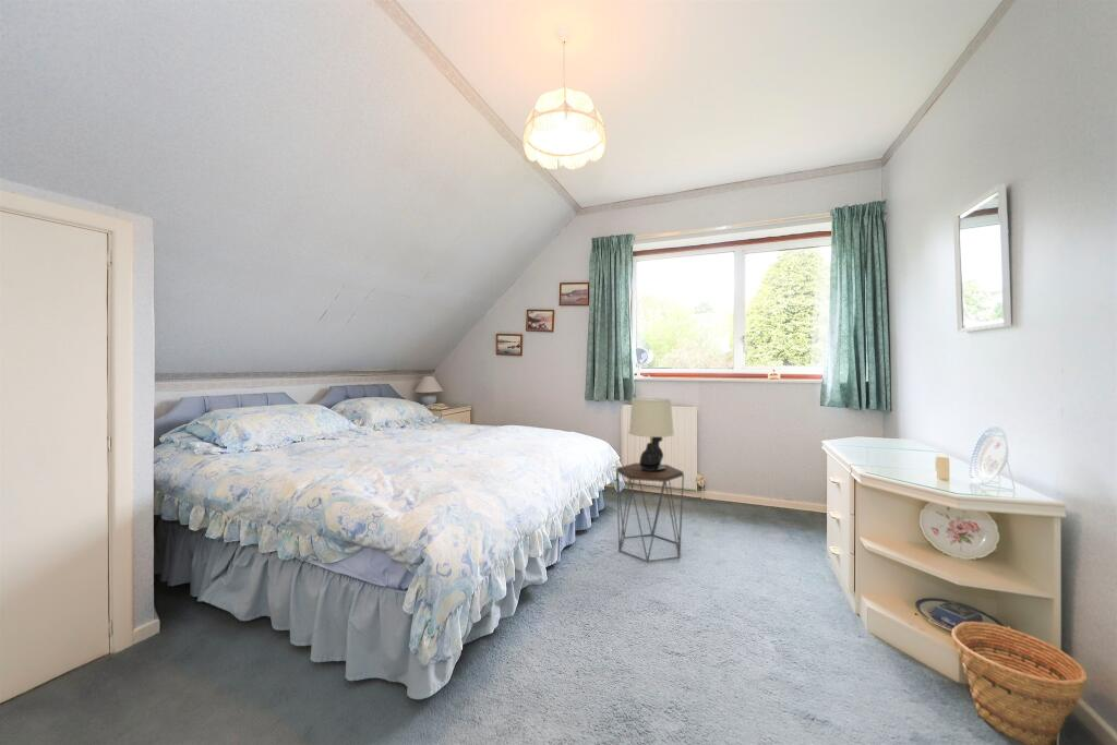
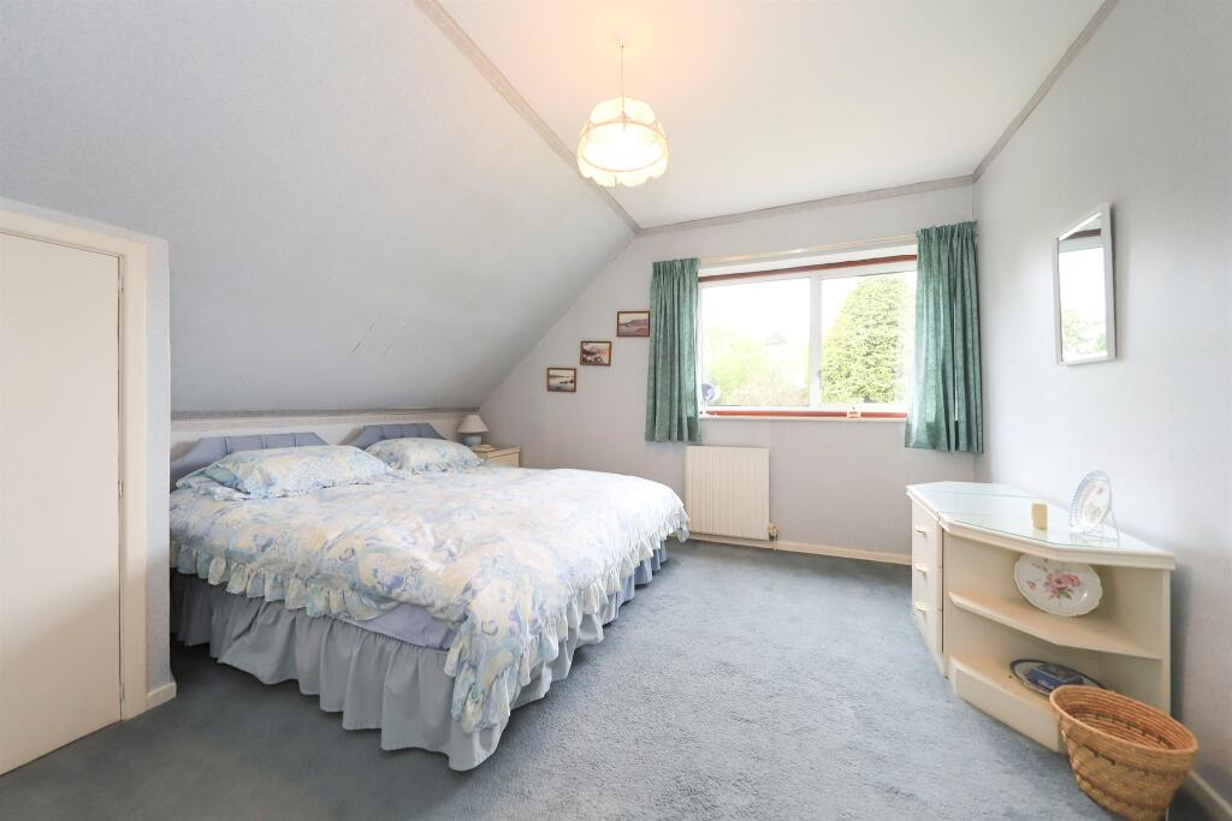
- table lamp (651, 433)
- side table (646, 508)
